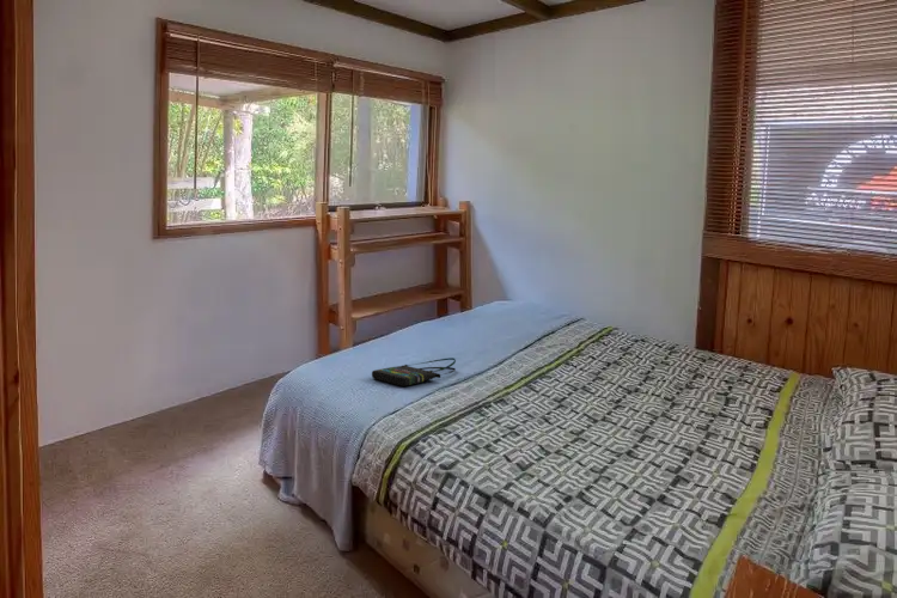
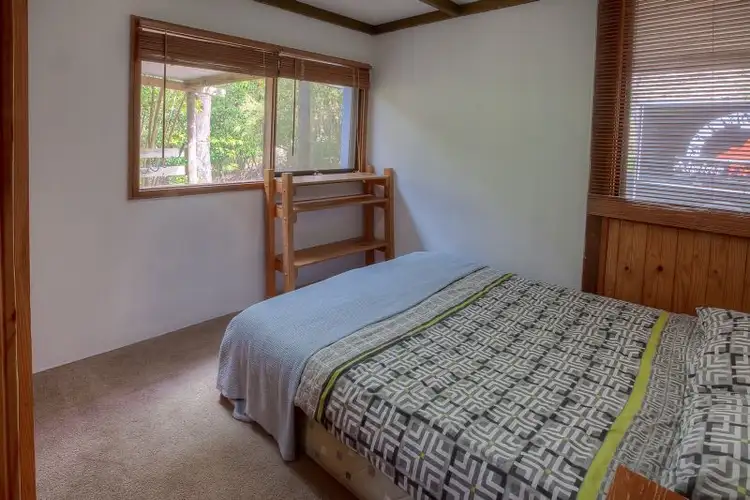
- tote bag (422, 370)
